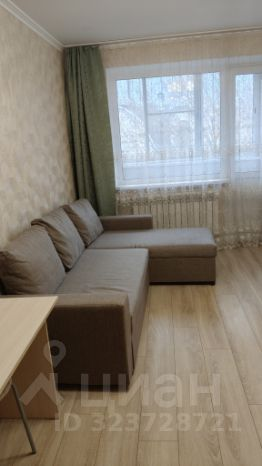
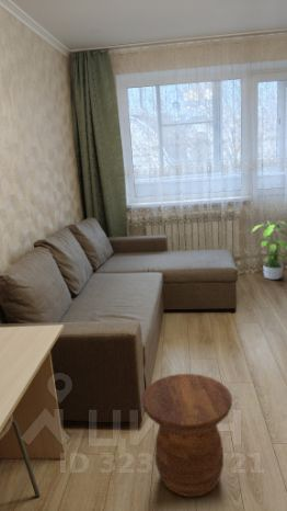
+ potted plant (268, 250)
+ side table (187, 436)
